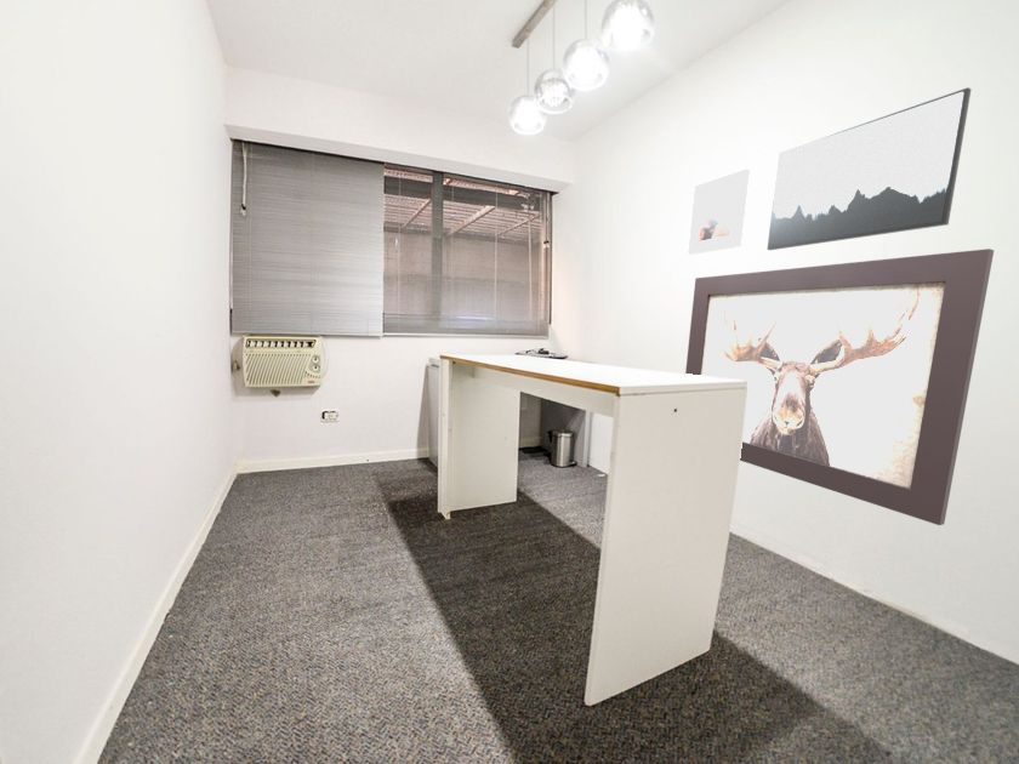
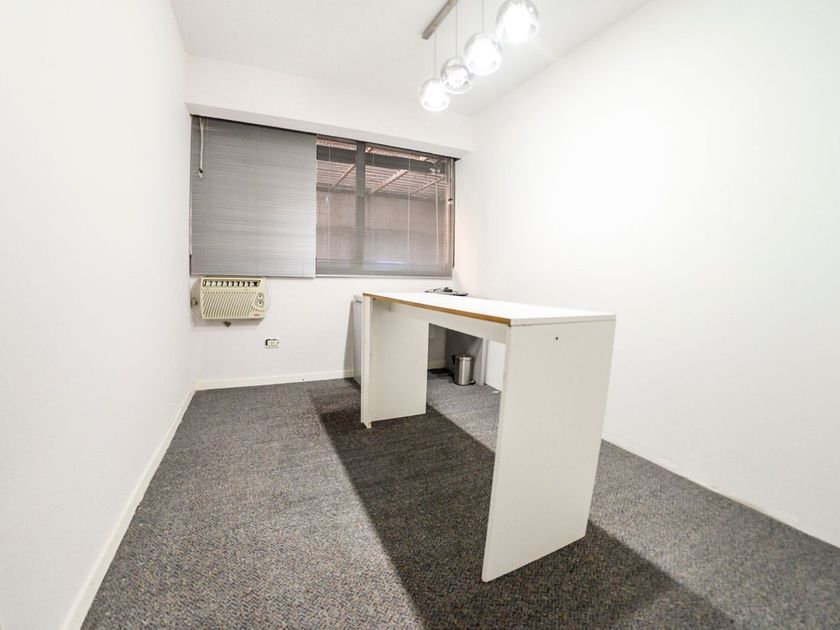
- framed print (716, 213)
- wall art (850, 183)
- wall art (791, 372)
